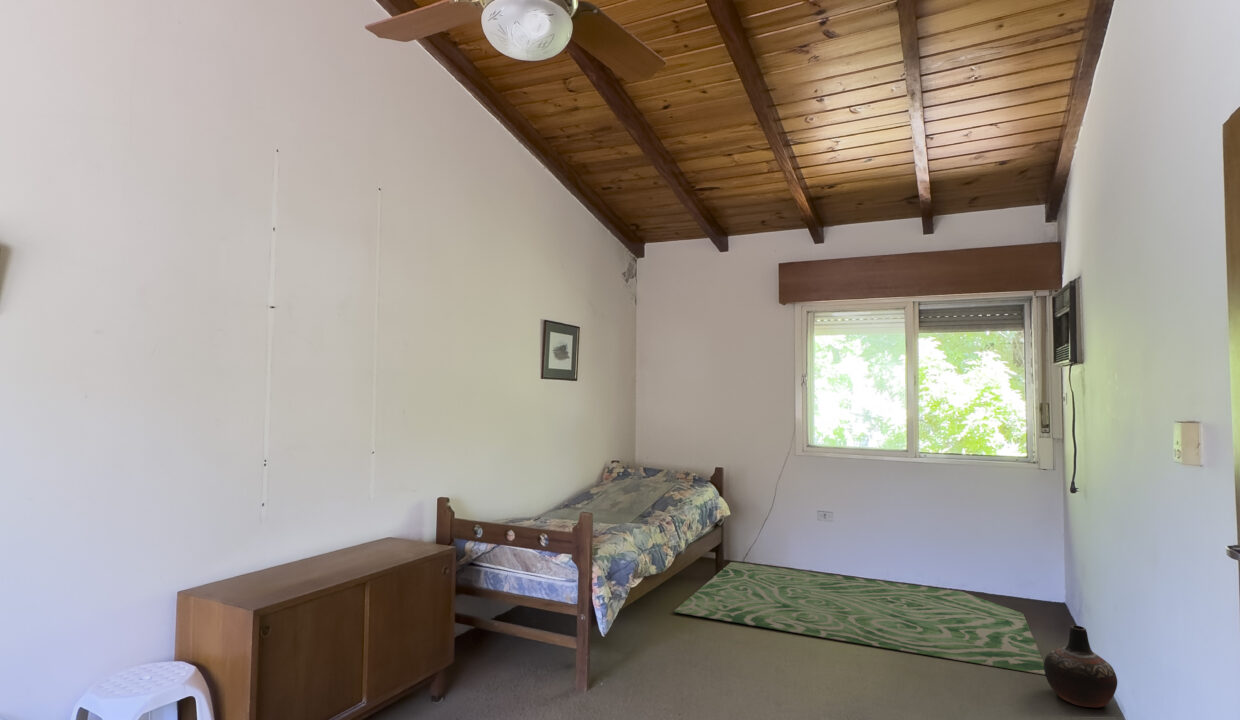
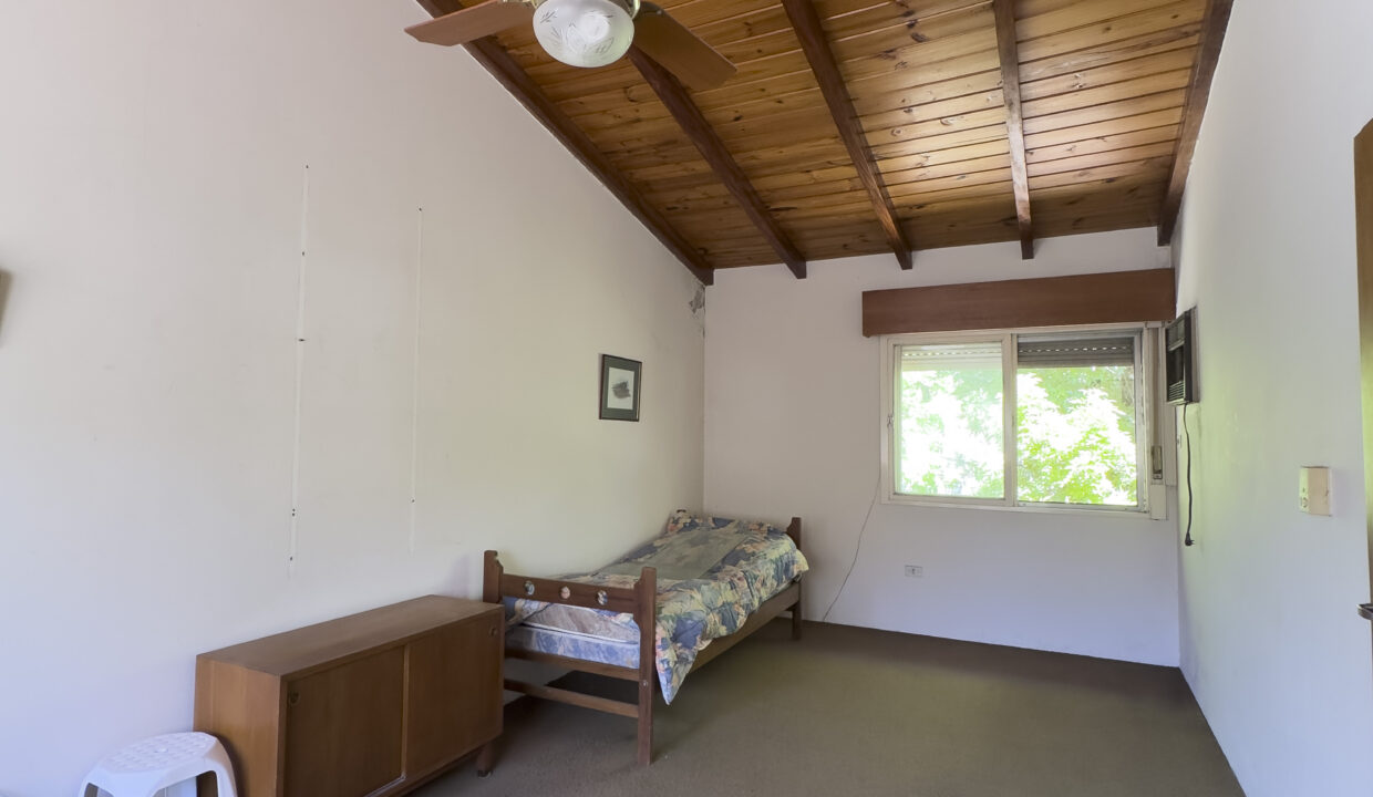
- vase (1079, 663)
- rug (852, 605)
